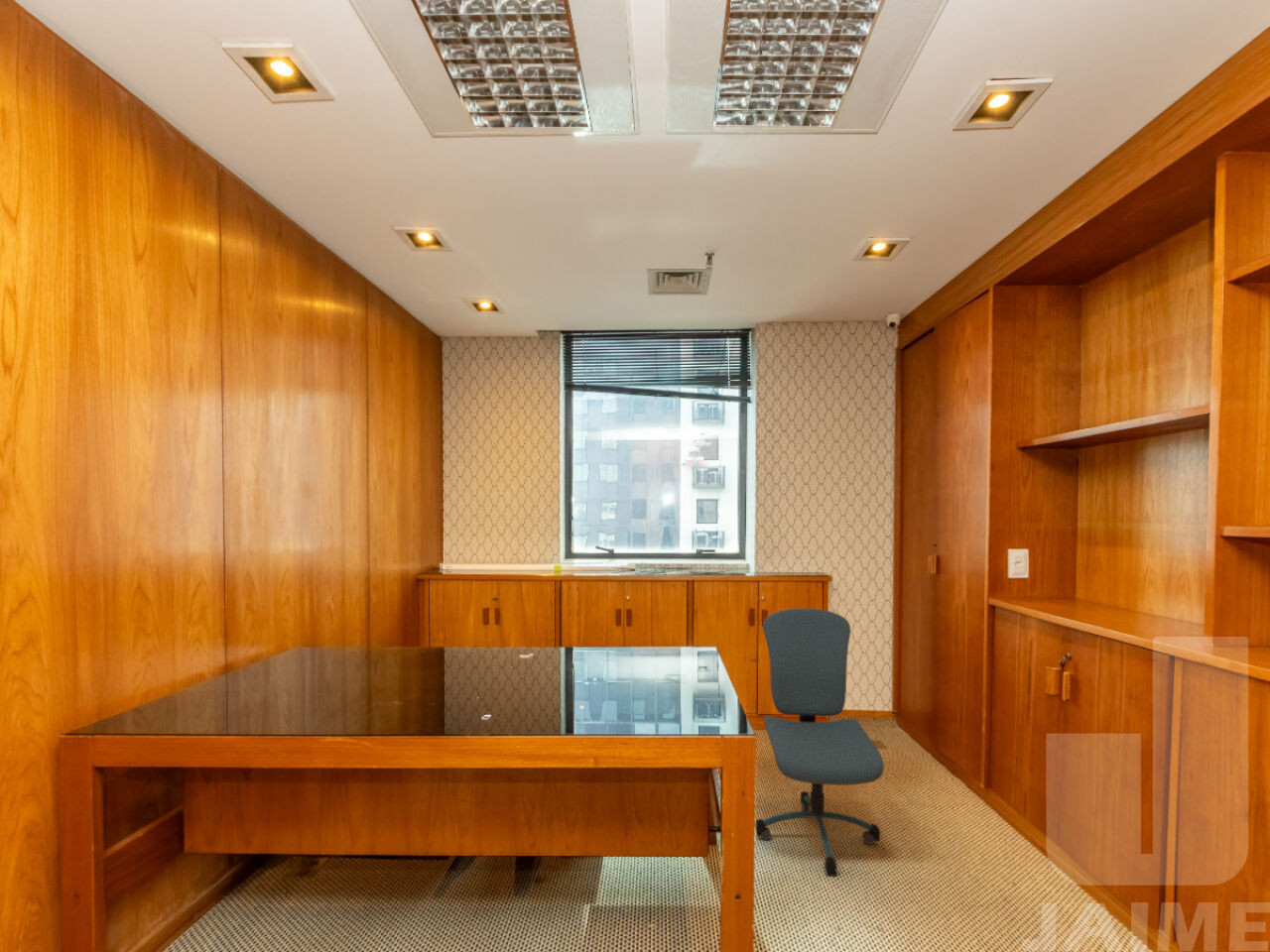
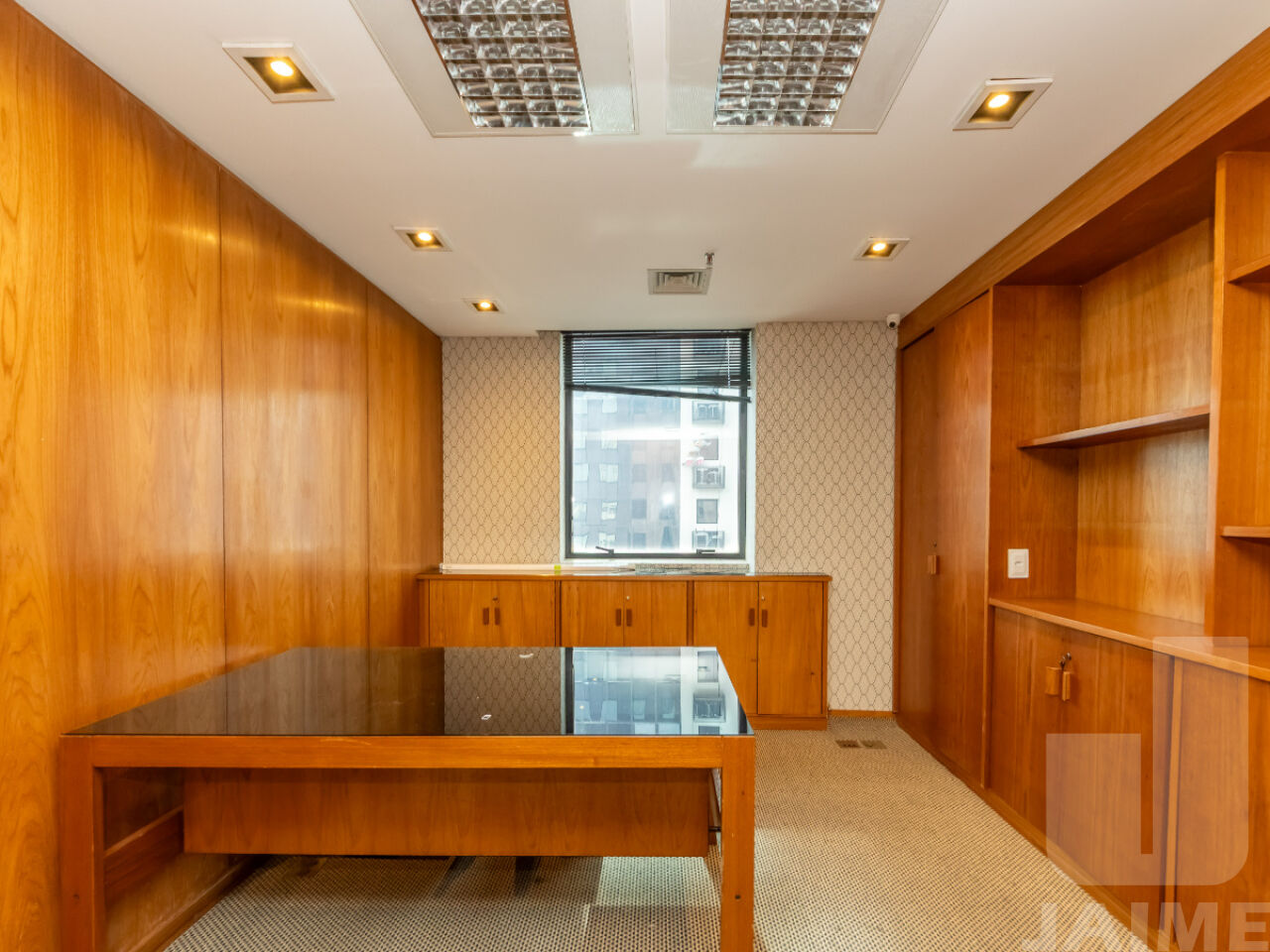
- office chair (817, 730)
